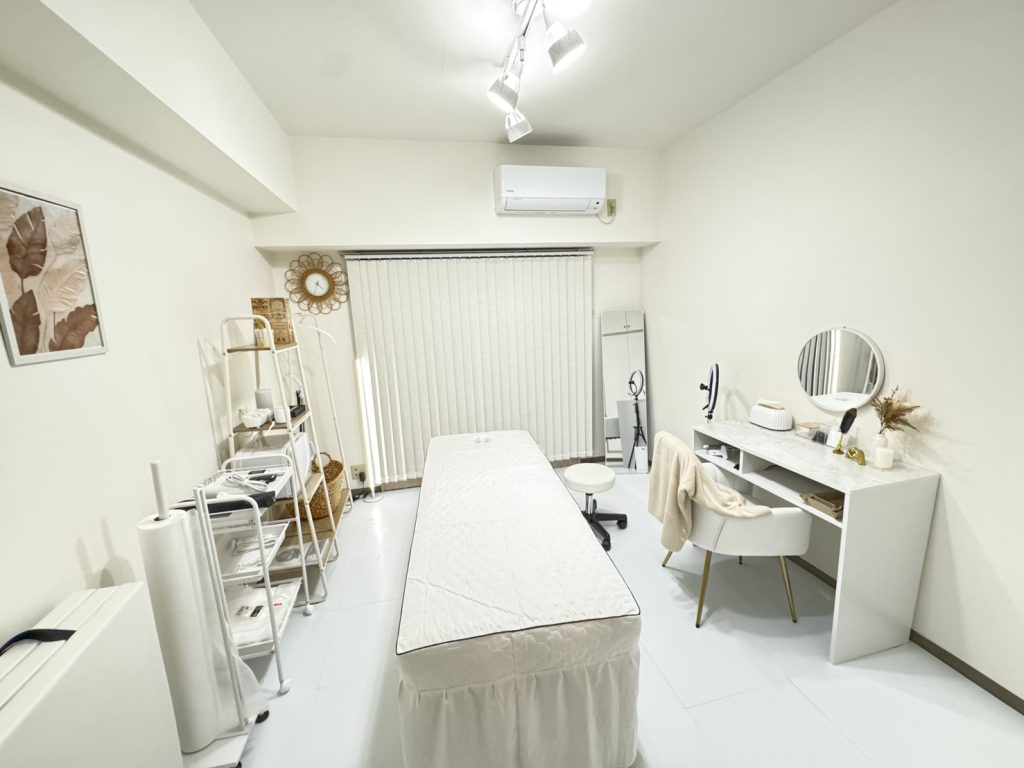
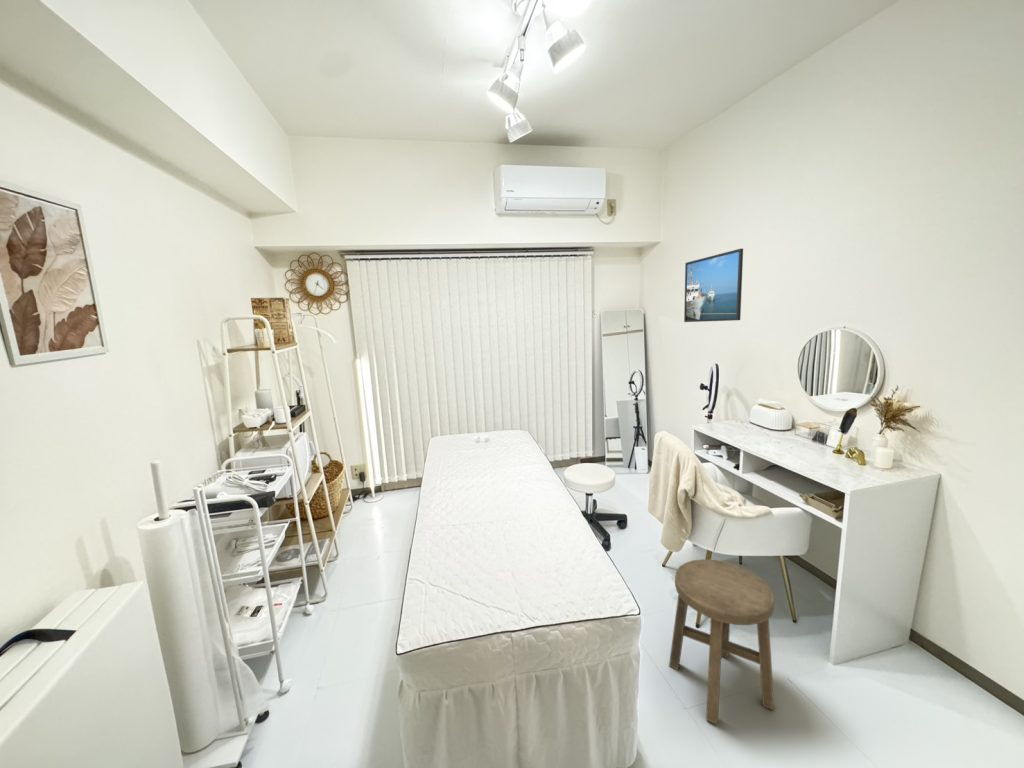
+ stool (720, 634)
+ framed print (710, 289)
